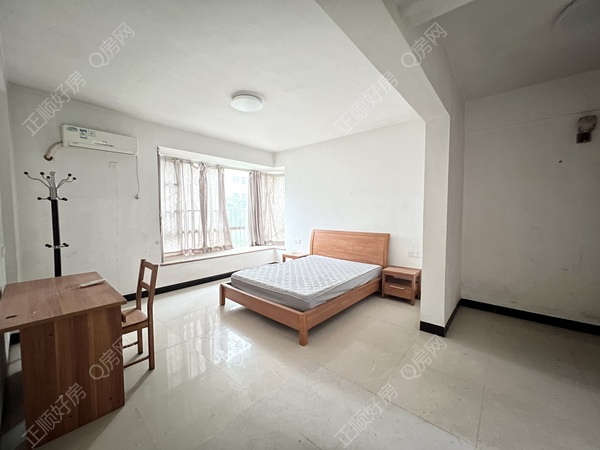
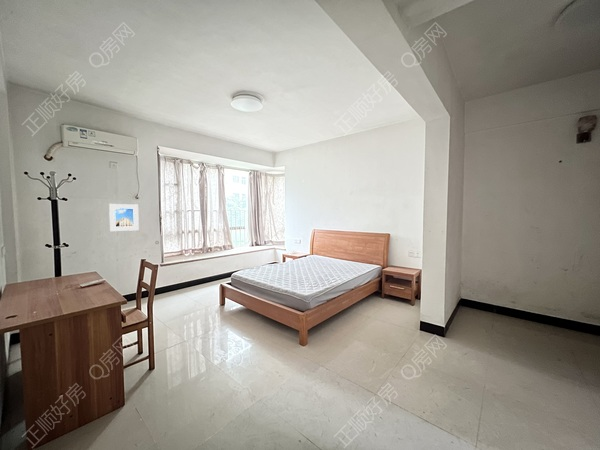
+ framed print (124, 217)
